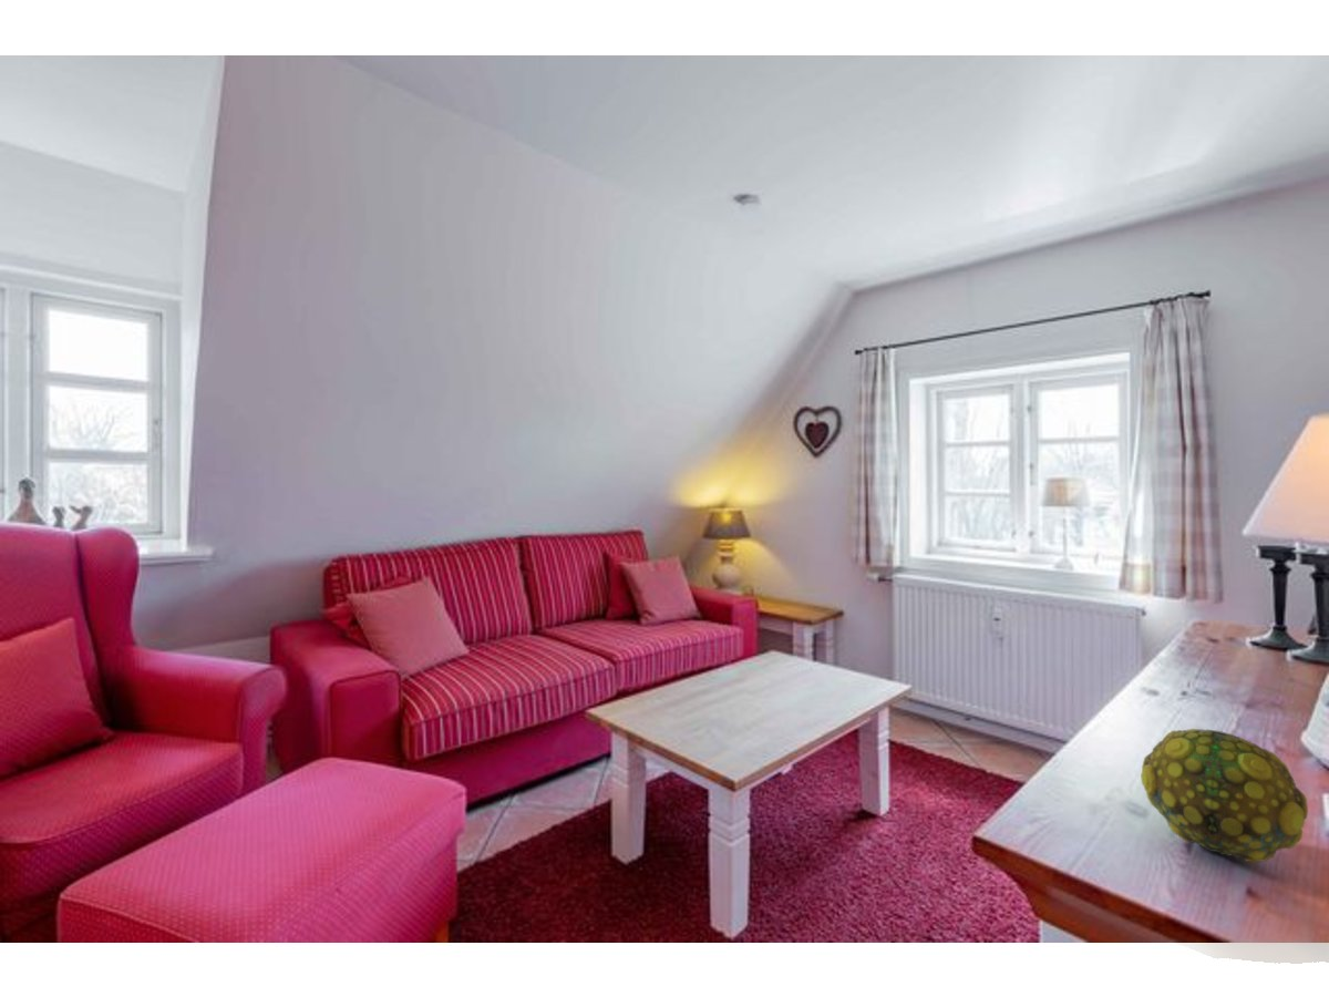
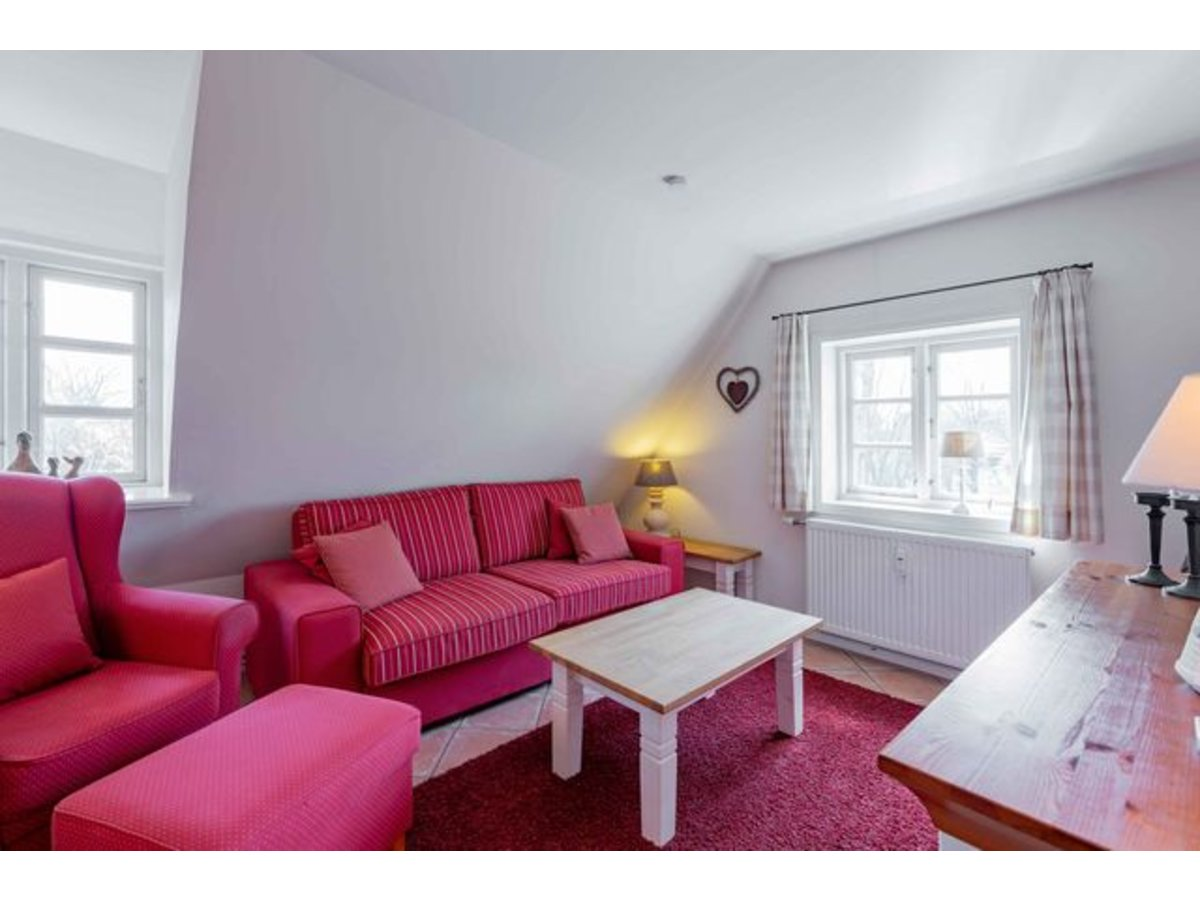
- decorative ball (1218, 790)
